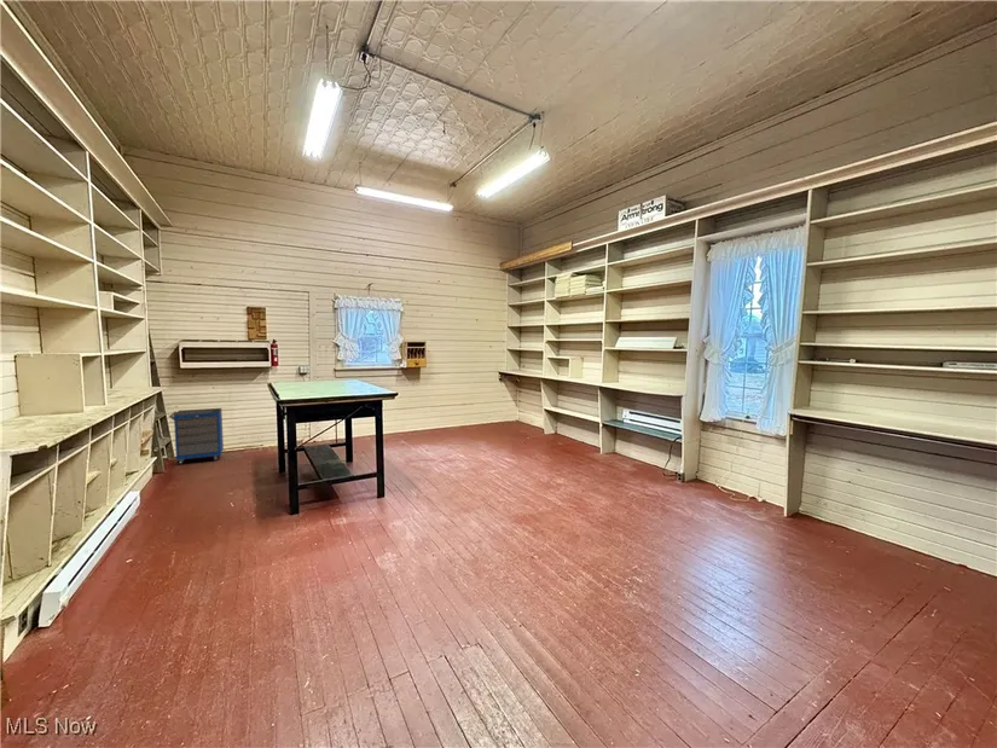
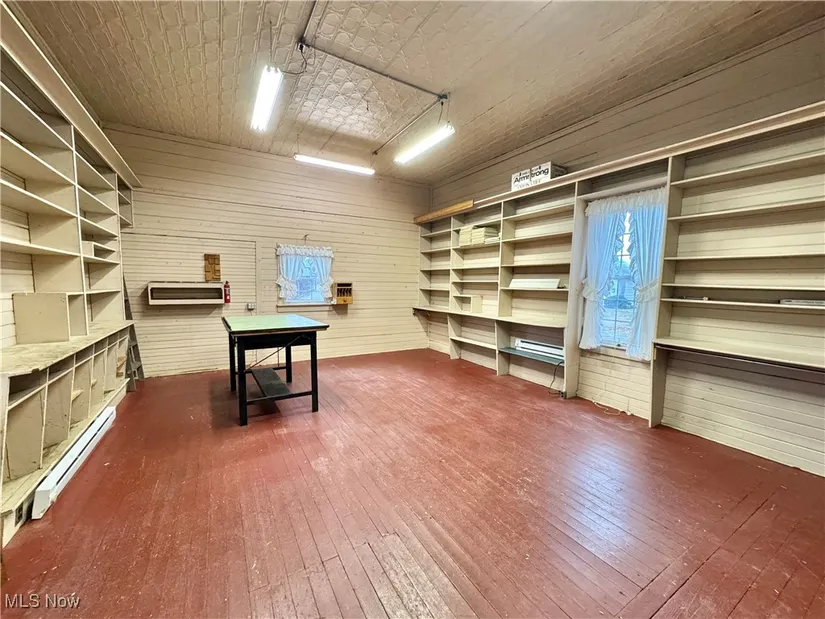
- cabinet (197, 435)
